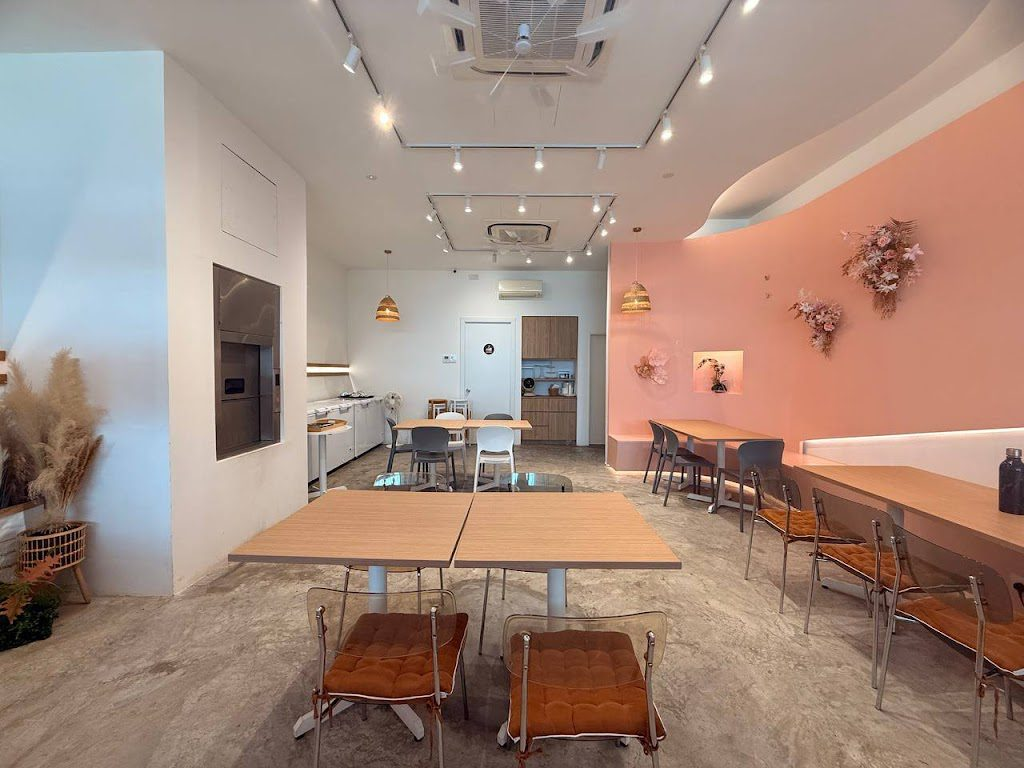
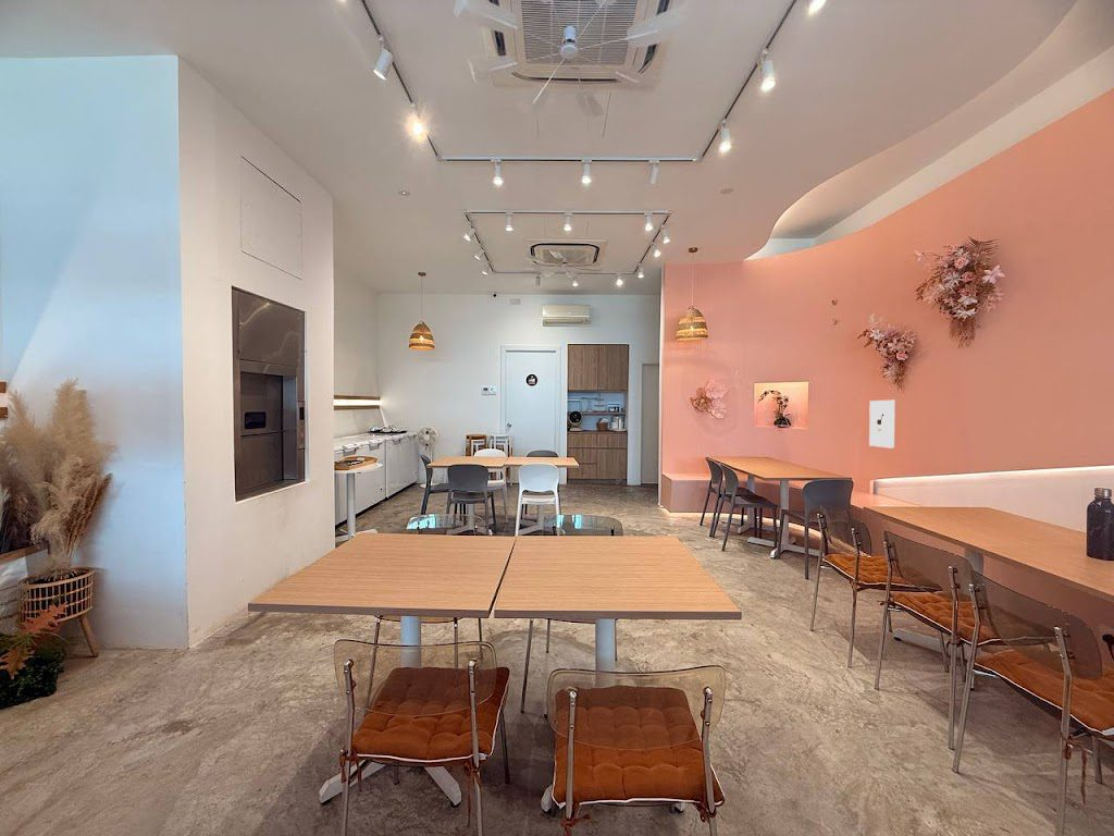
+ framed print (881, 423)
